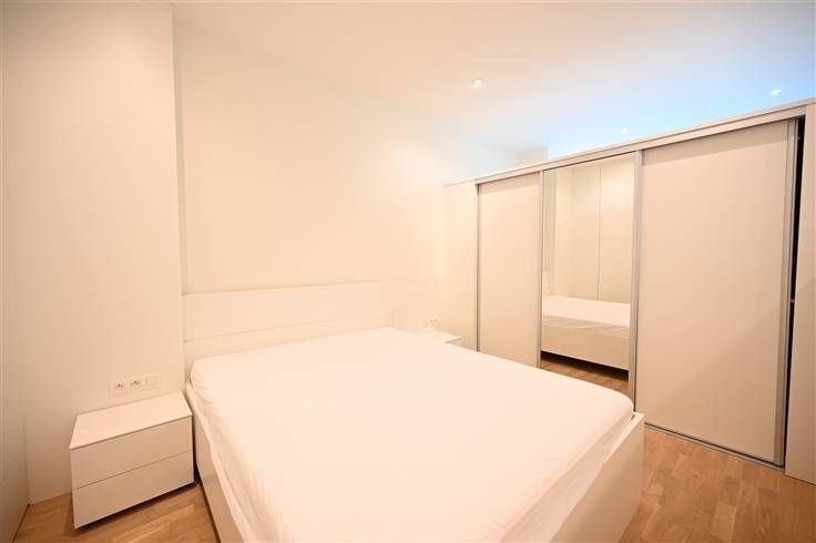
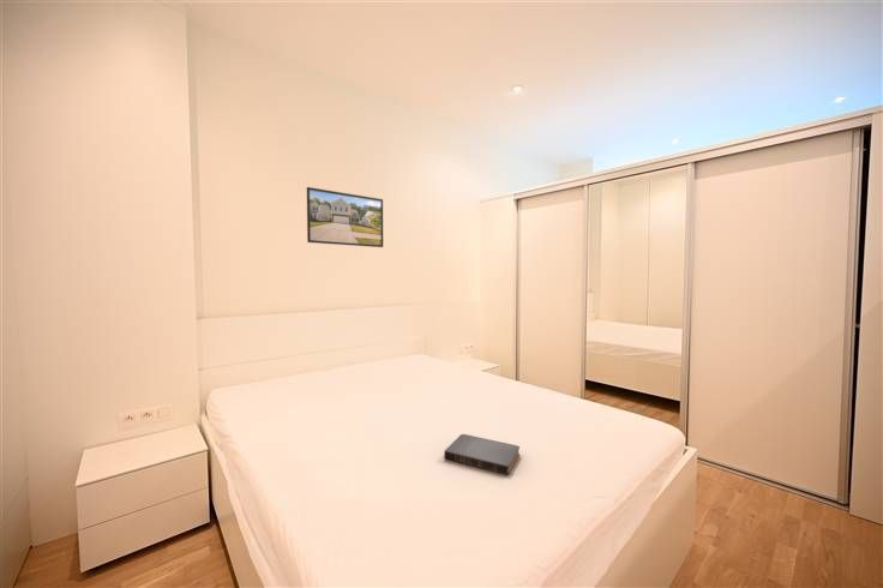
+ book (482, 452)
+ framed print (347, 218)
